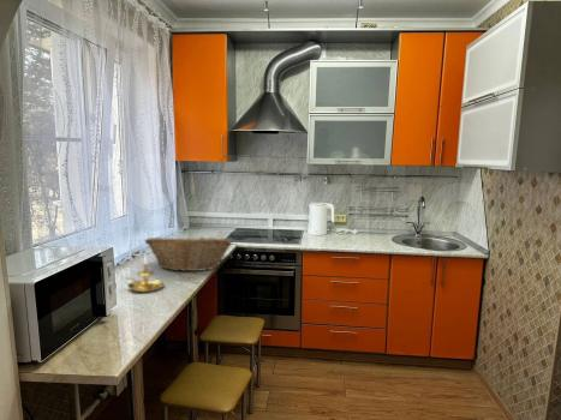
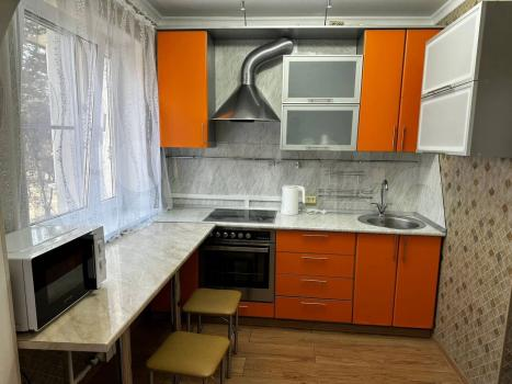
- candle holder (143, 271)
- fruit basket (189, 248)
